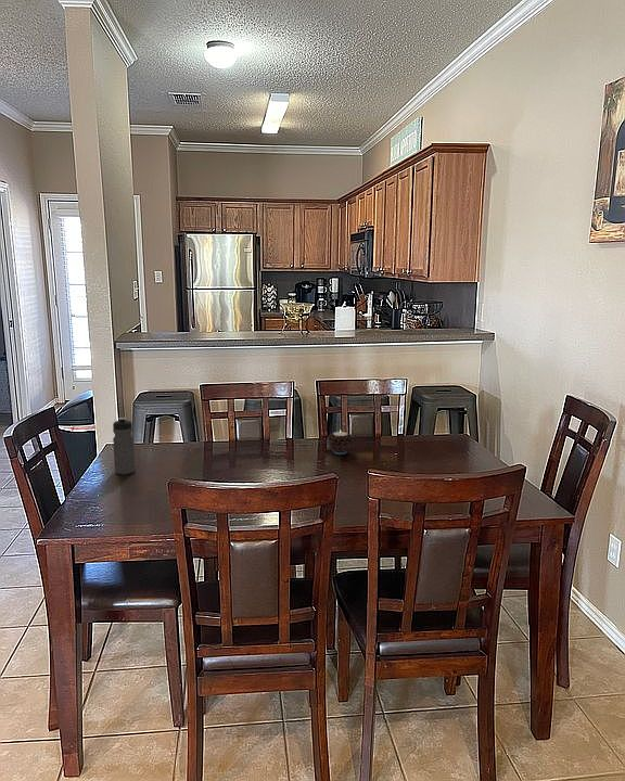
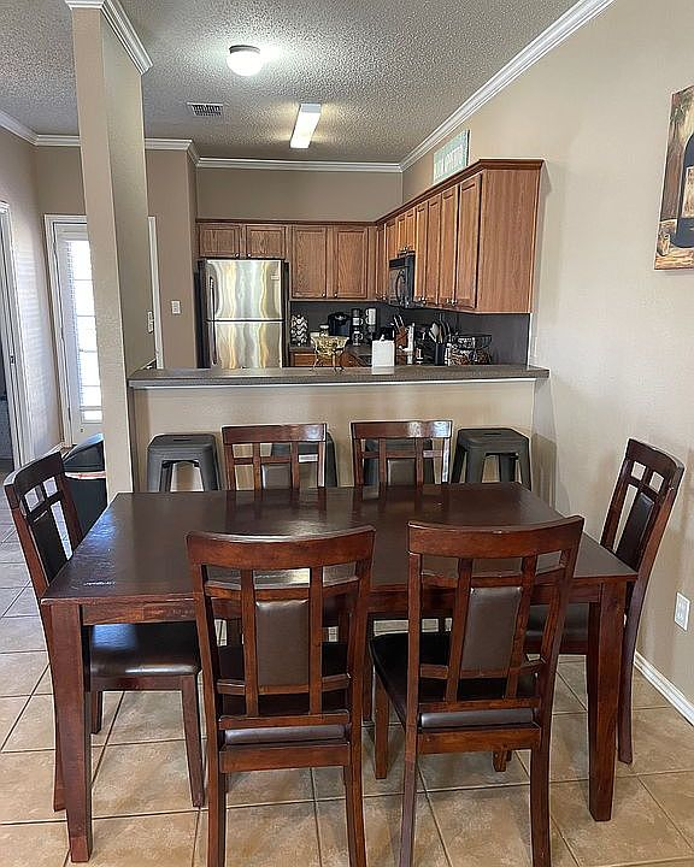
- candle (340, 440)
- water bottle (123, 445)
